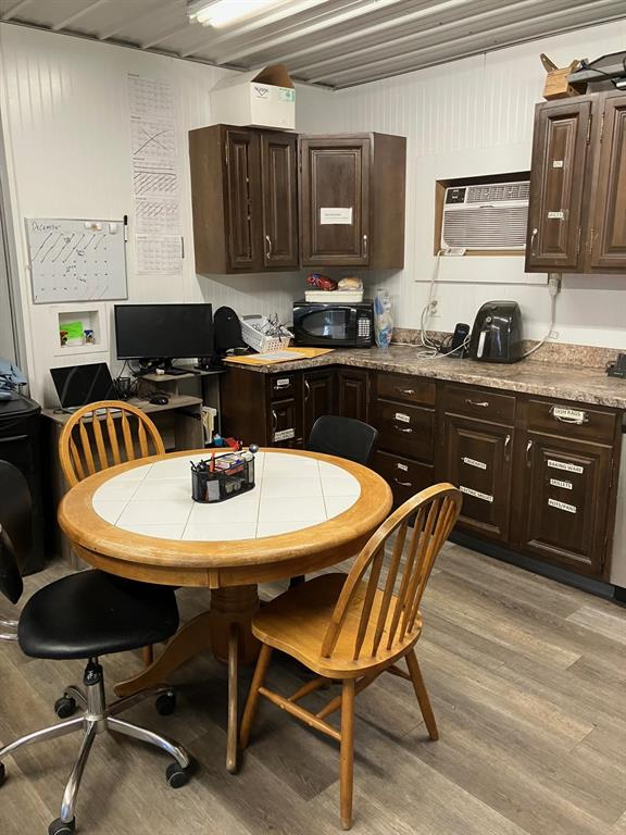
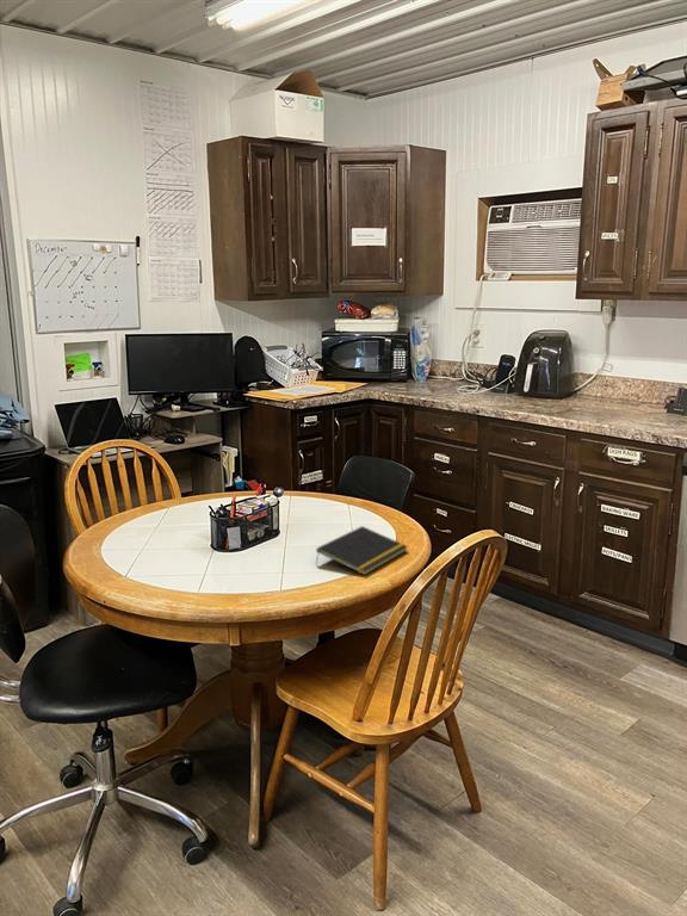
+ notepad (363, 549)
